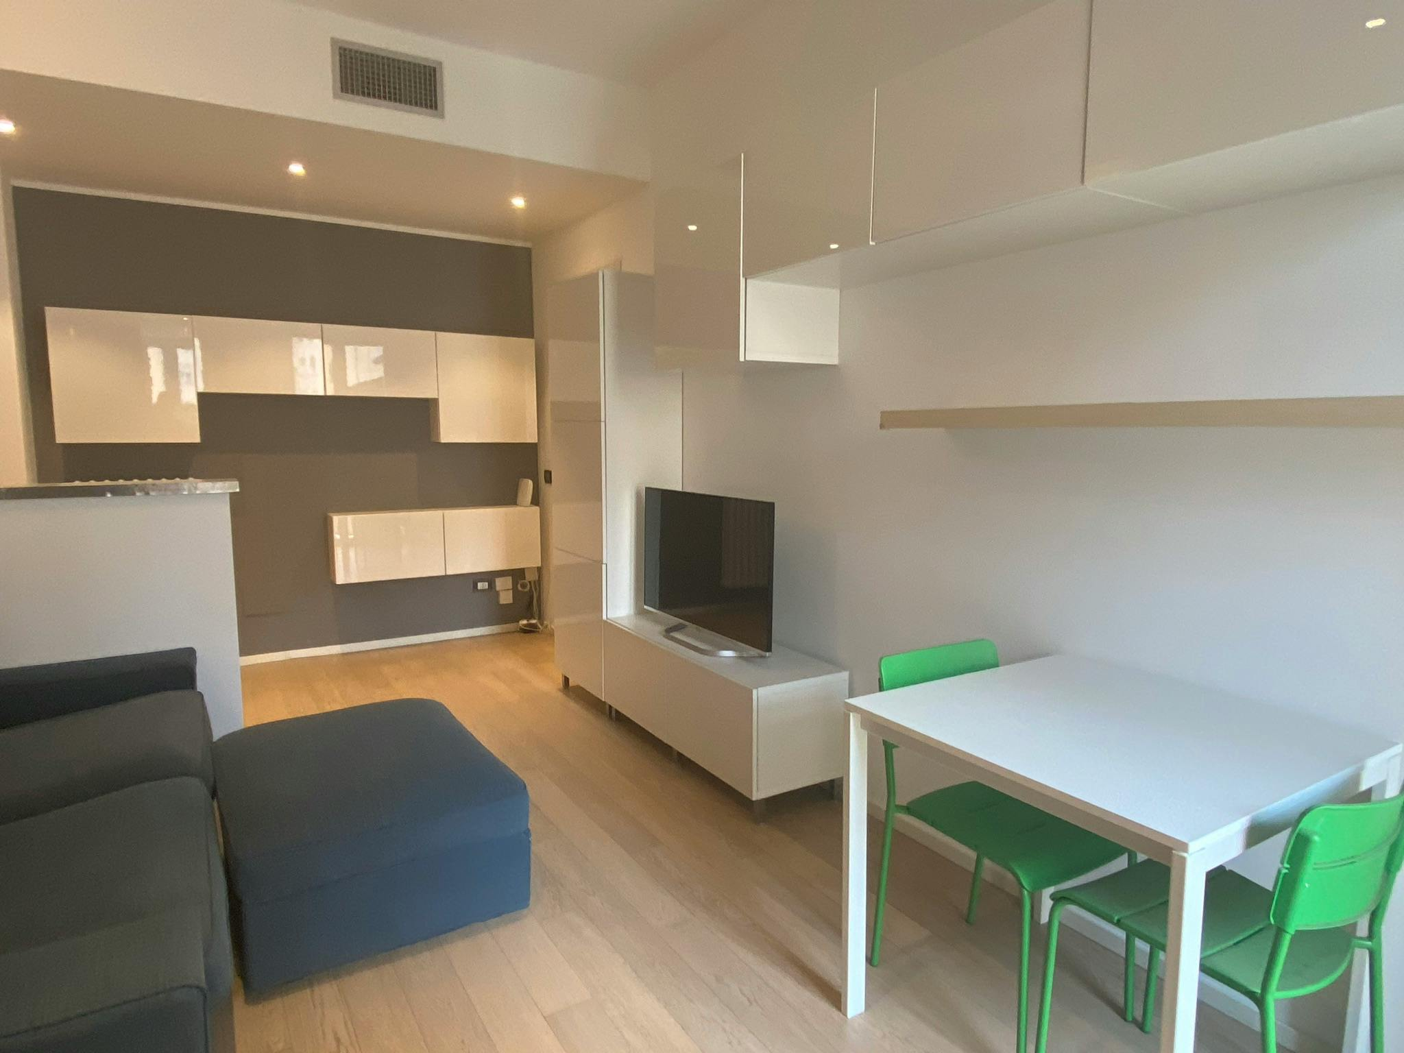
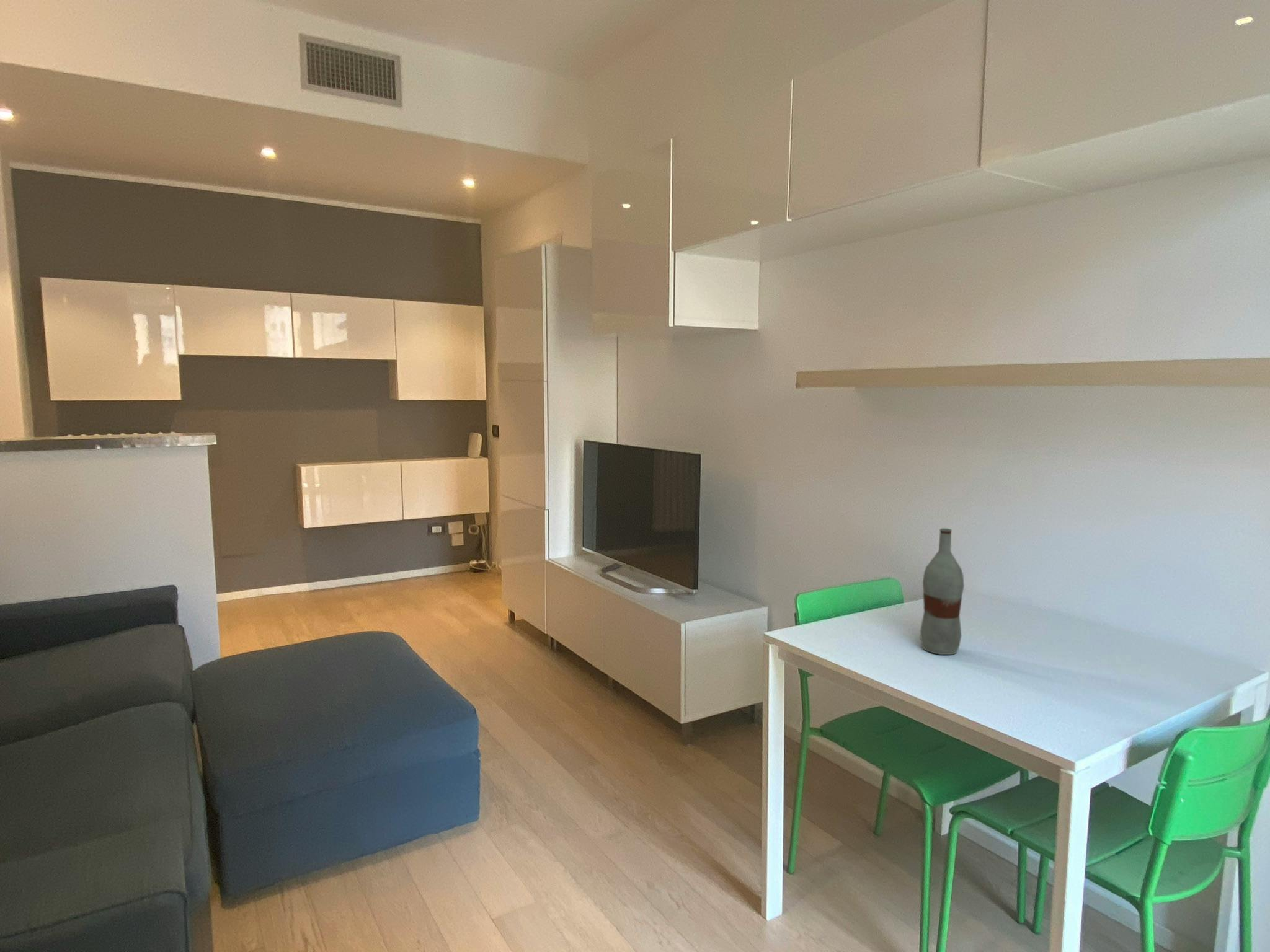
+ bottle (943, 589)
